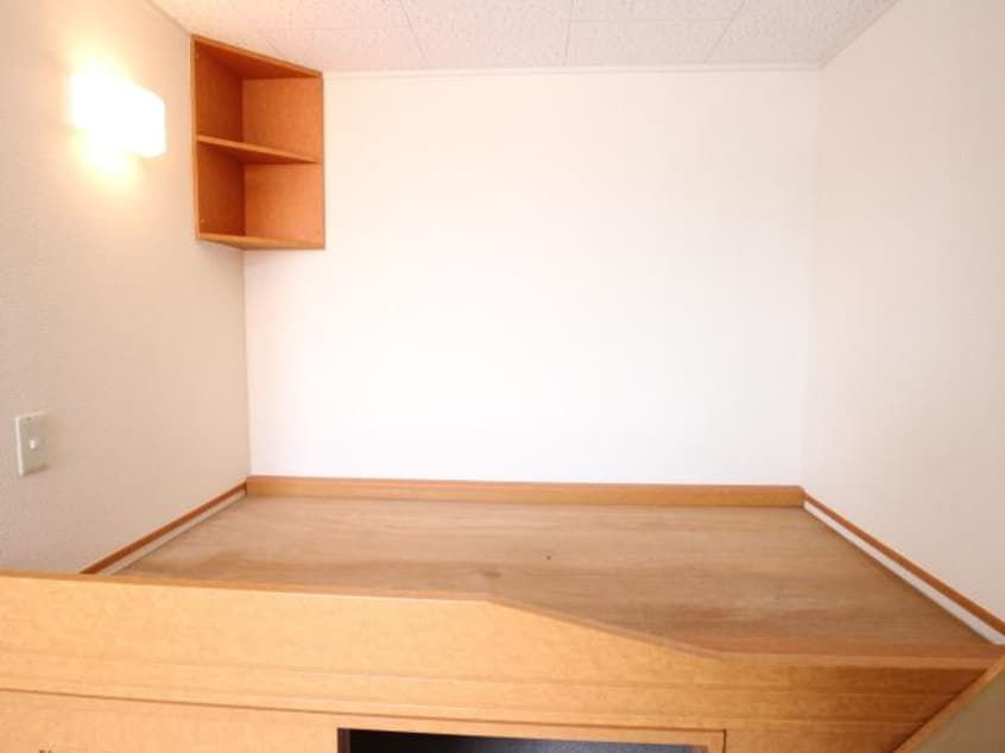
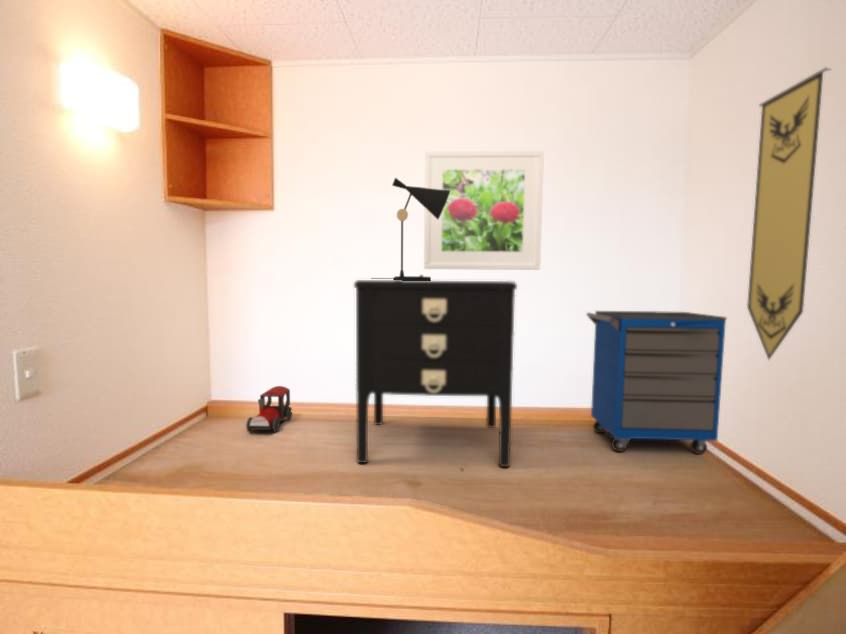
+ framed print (482, 211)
+ toy train (270, 408)
+ table lamp (402, 229)
+ cabinet (646, 378)
+ nightstand (434, 362)
+ pennant (781, 227)
